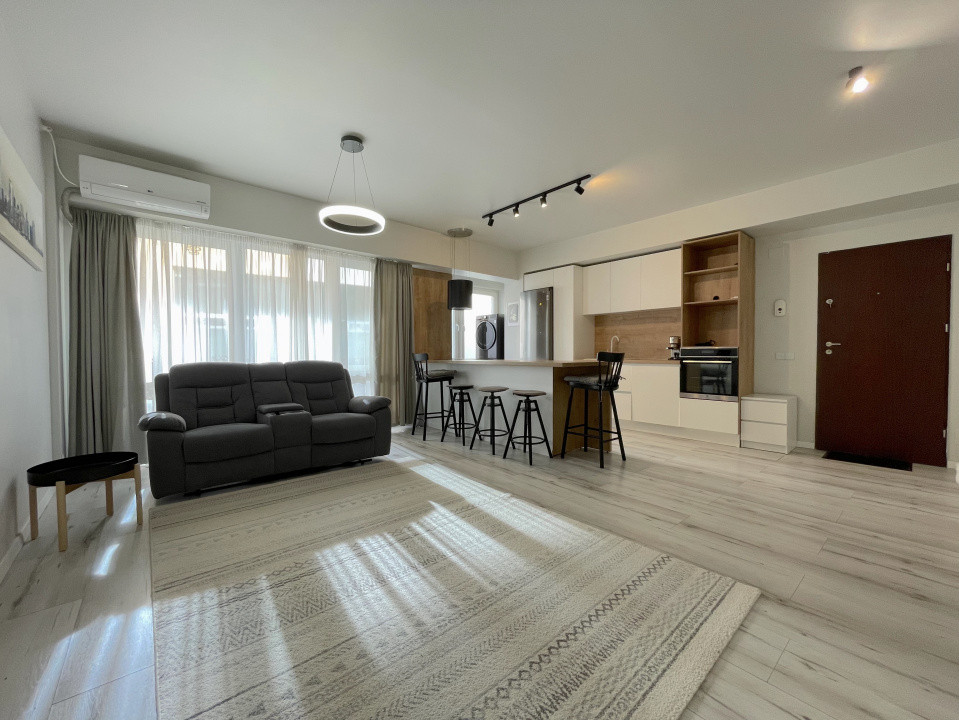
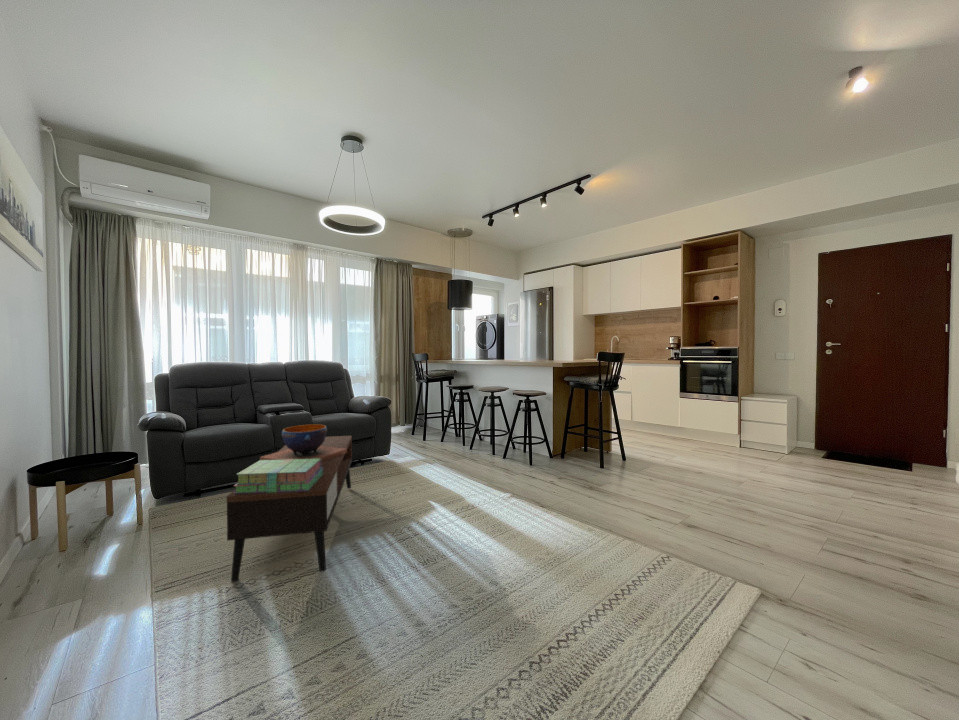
+ decorative bowl (304, 441)
+ stack of books (281, 473)
+ coffee table (306, 491)
